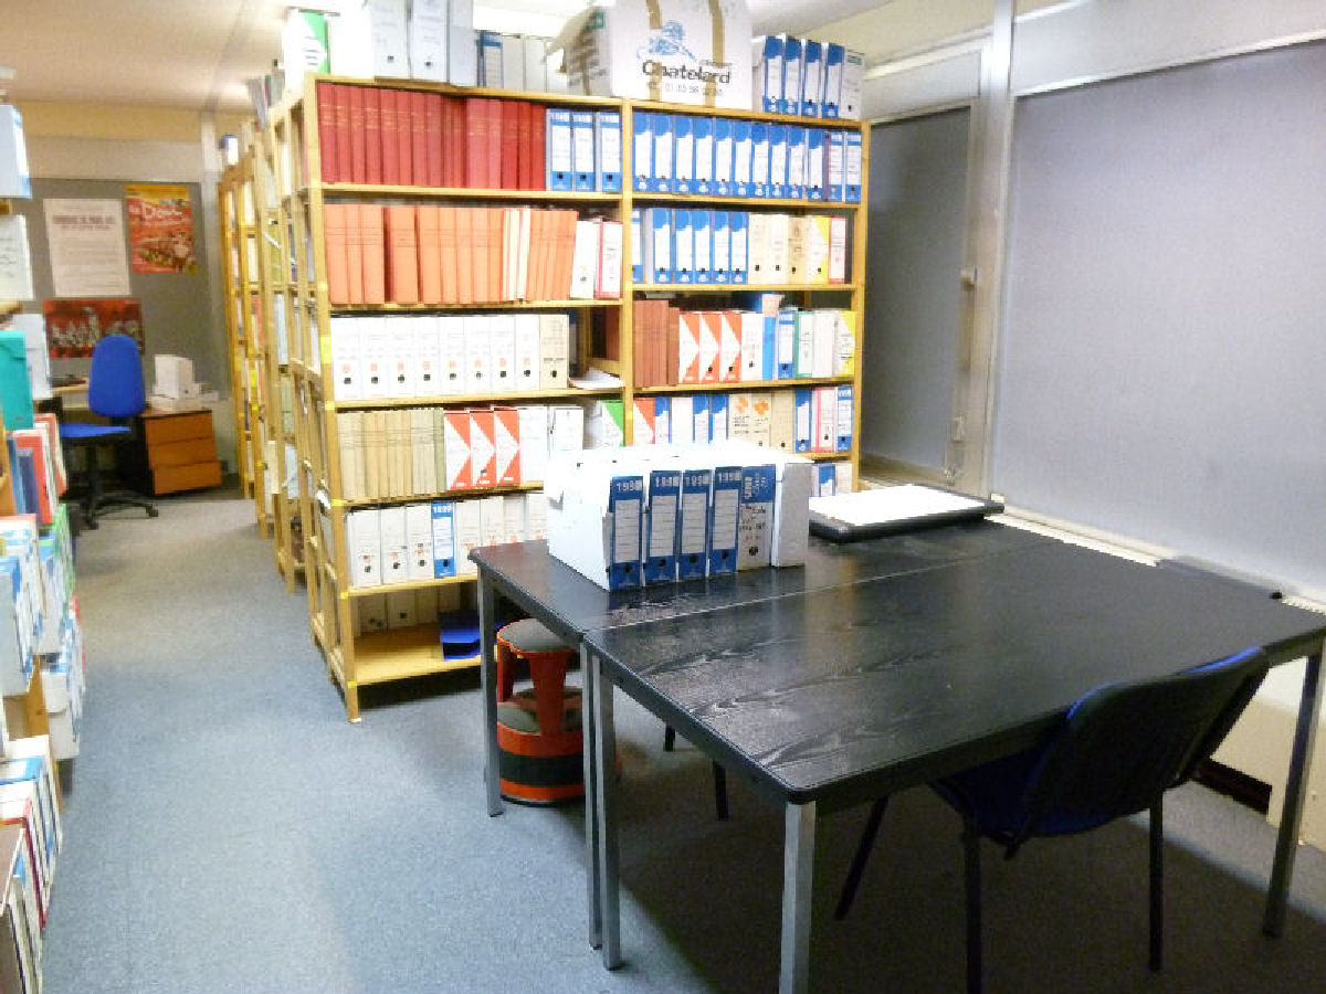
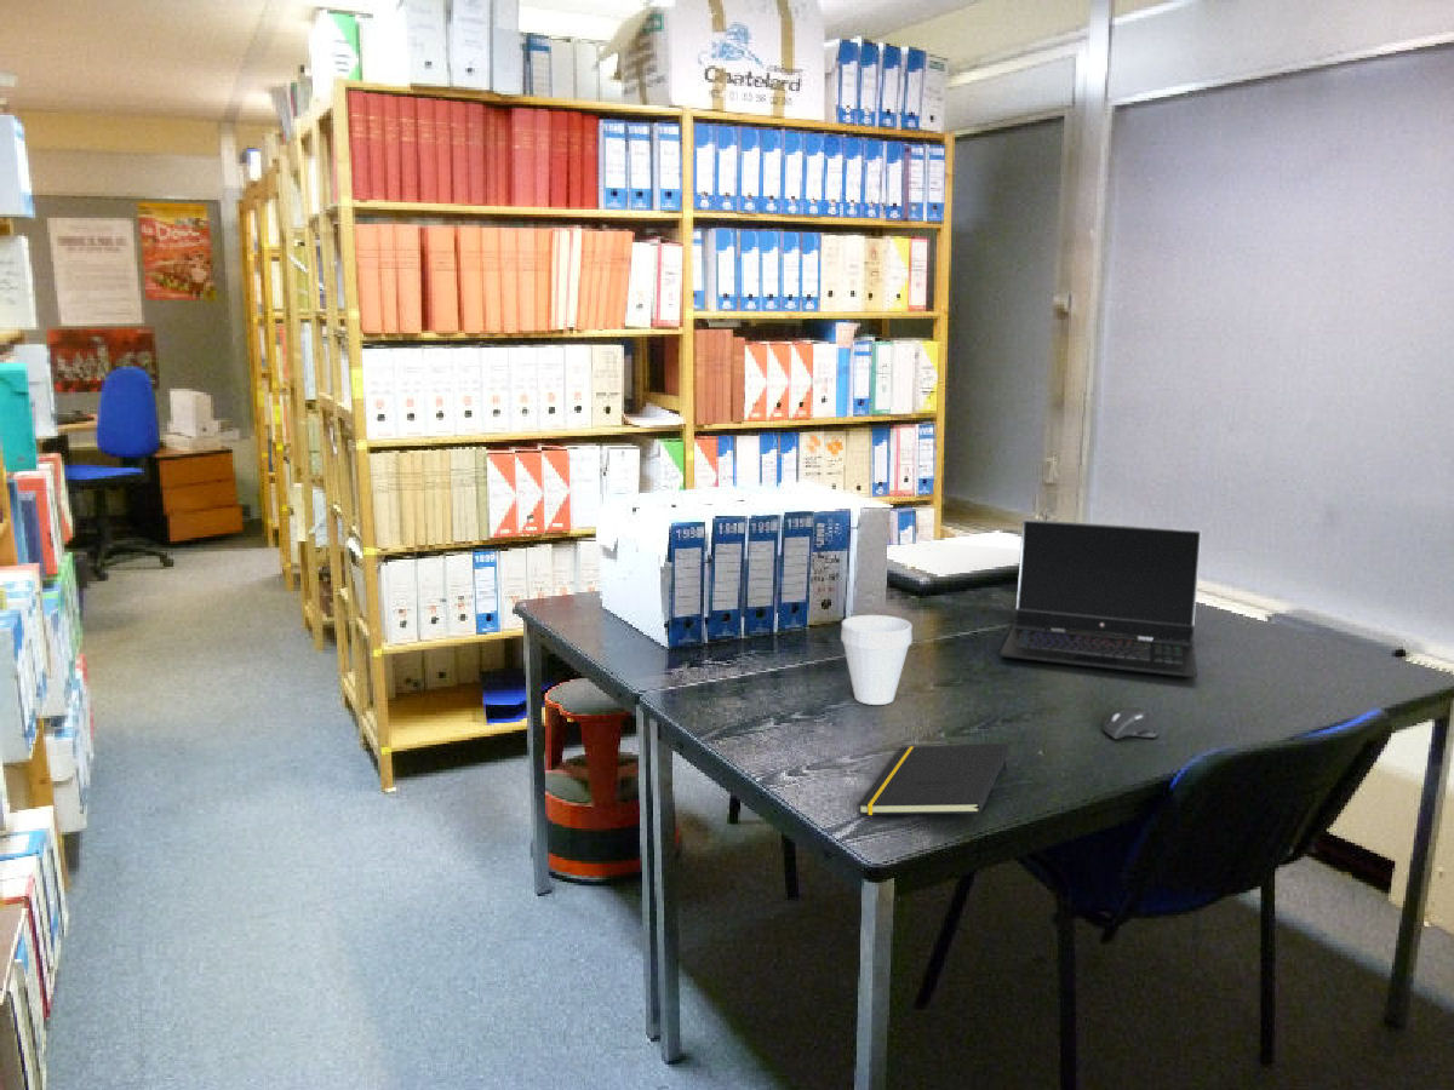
+ cup (875, 660)
+ laptop computer (1103, 595)
+ notepad (937, 778)
+ computer mouse (1133, 721)
